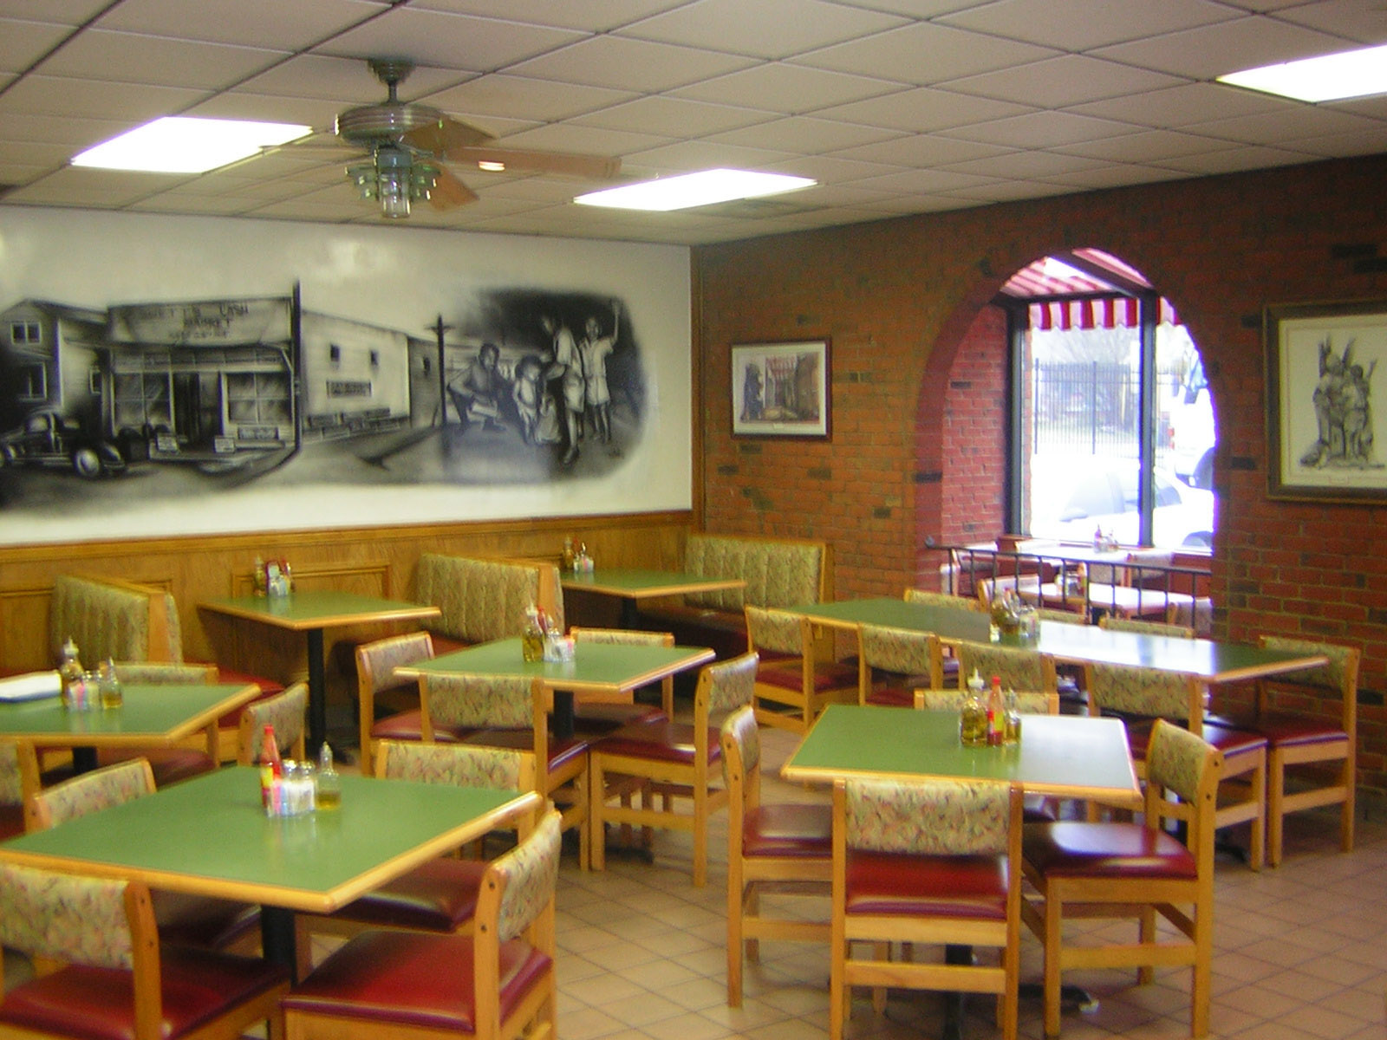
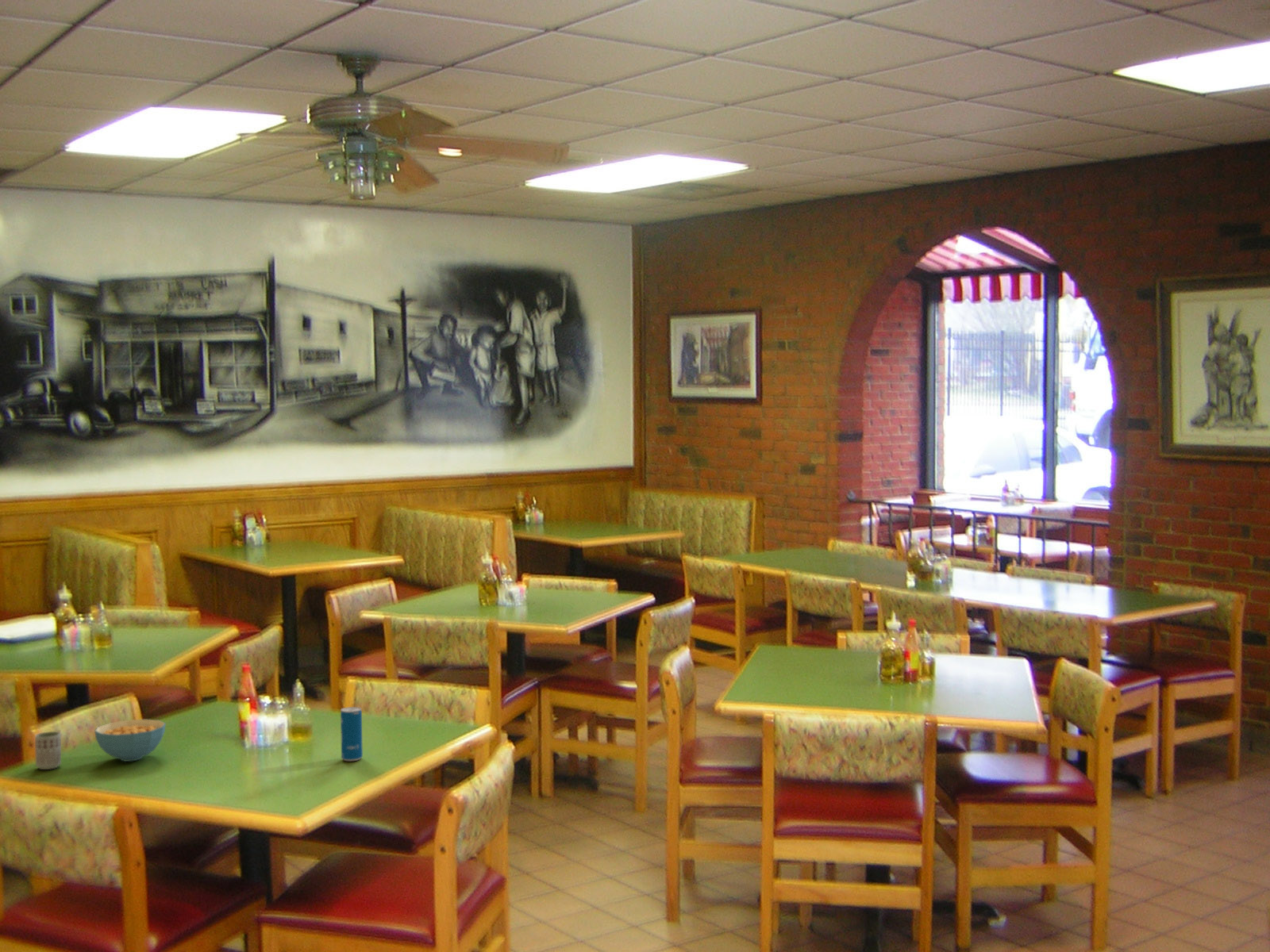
+ cereal bowl (130, 743)
+ beverage can (351, 734)
+ cup (48, 750)
